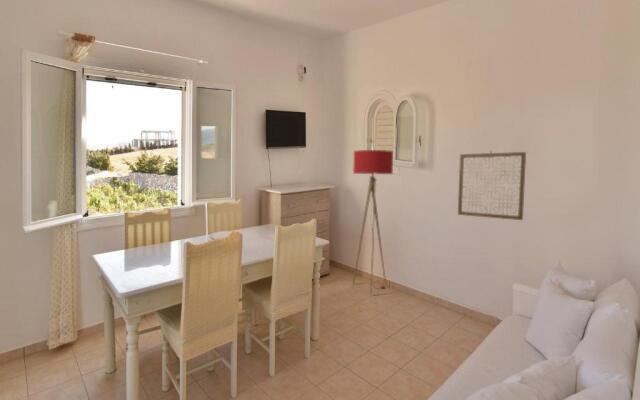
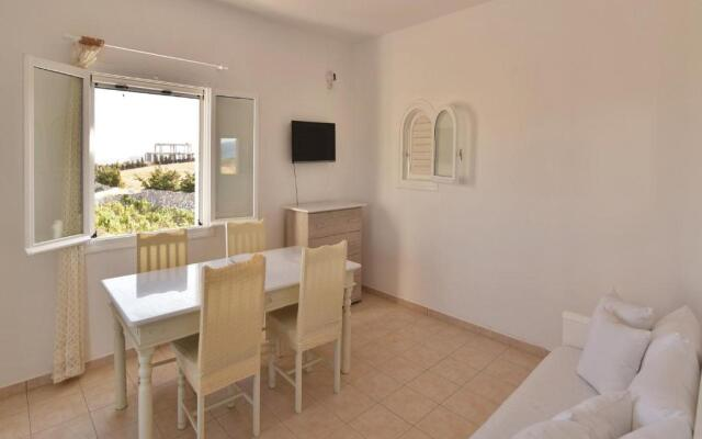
- wall art (489, 183)
- floor lamp (373, 220)
